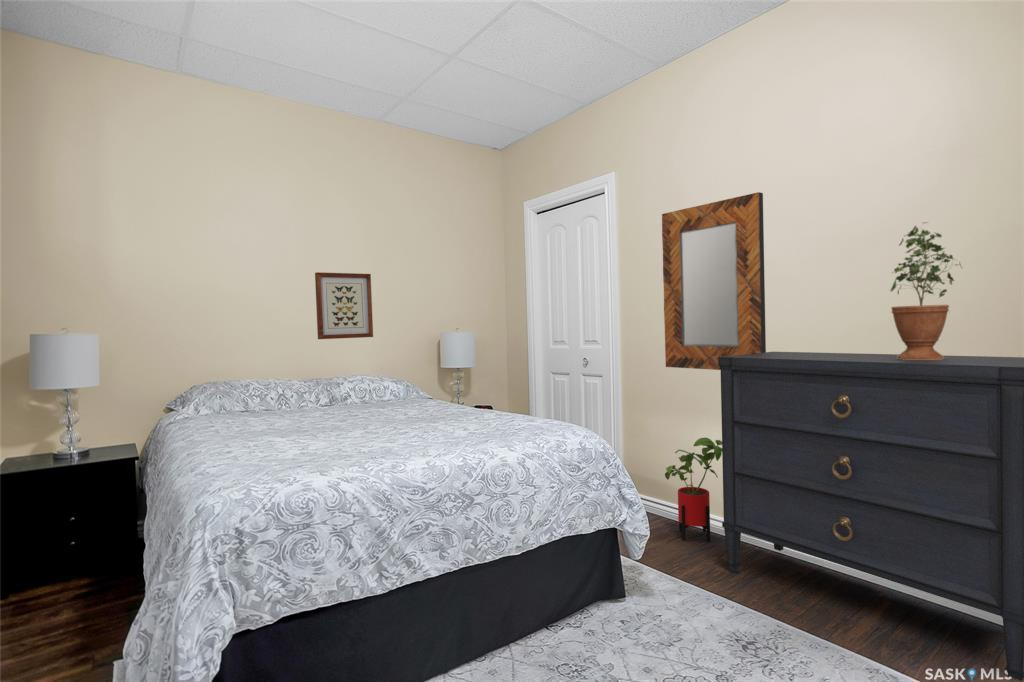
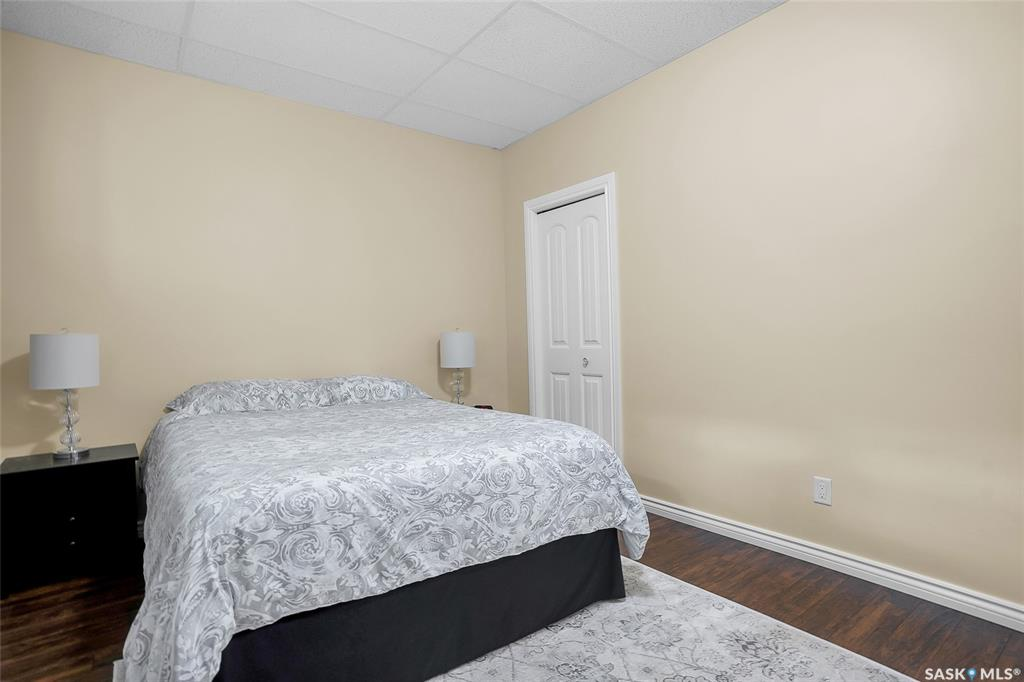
- potted plant (926, 291)
- wall art (344, 305)
- house plant (695, 487)
- home mirror (710, 287)
- dresser (868, 480)
